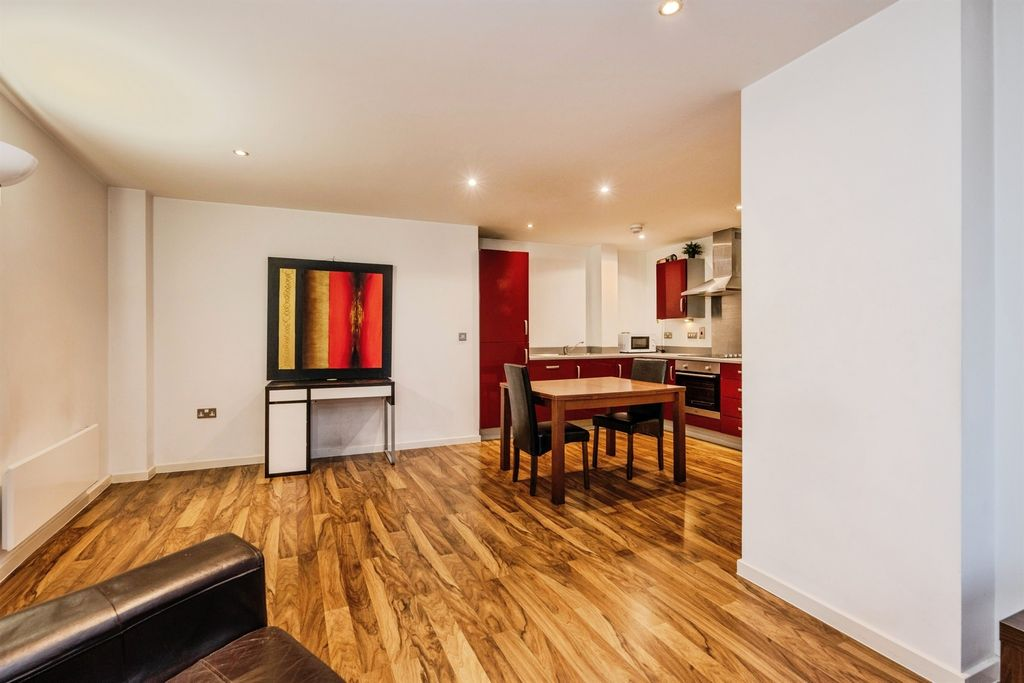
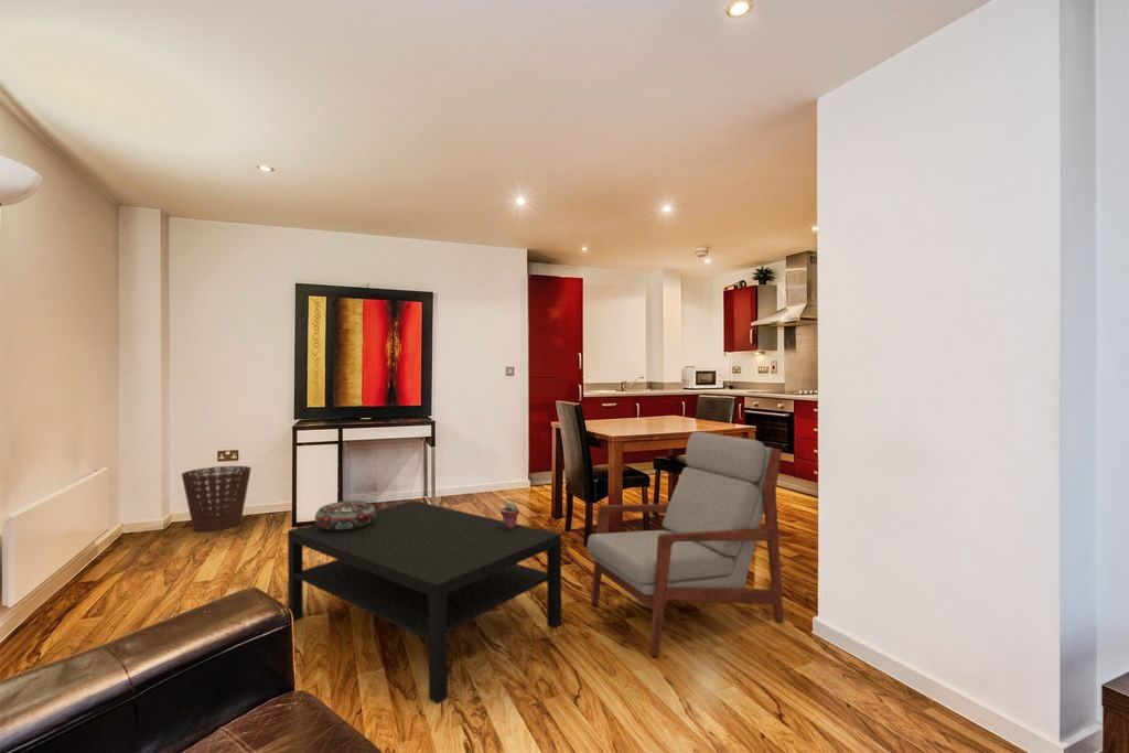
+ potted succulent (509, 514)
+ coffee table (422, 575)
+ decorative bowl (345, 515)
+ armchair (679, 526)
+ basket (217, 497)
